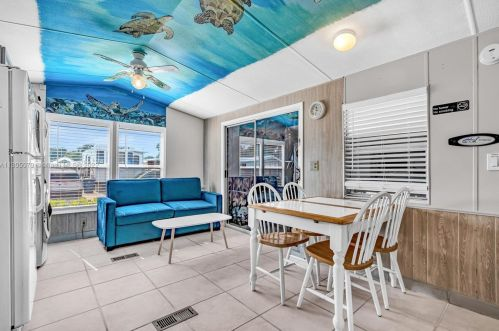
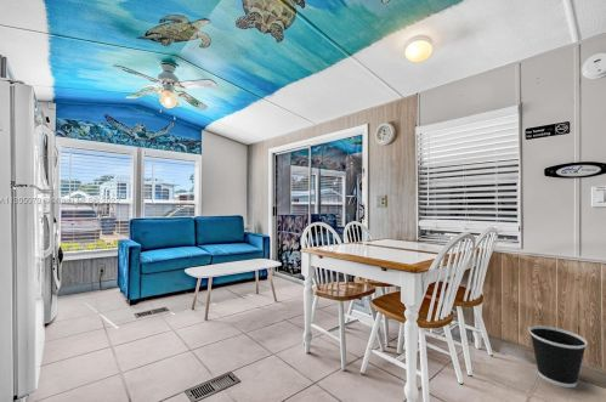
+ wastebasket (556, 356)
